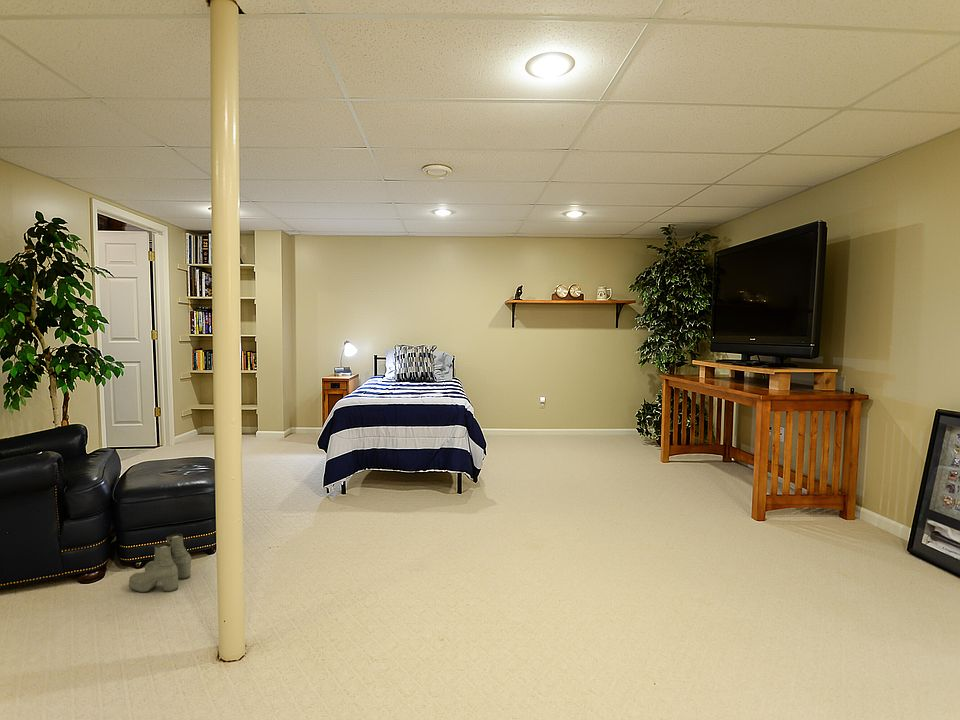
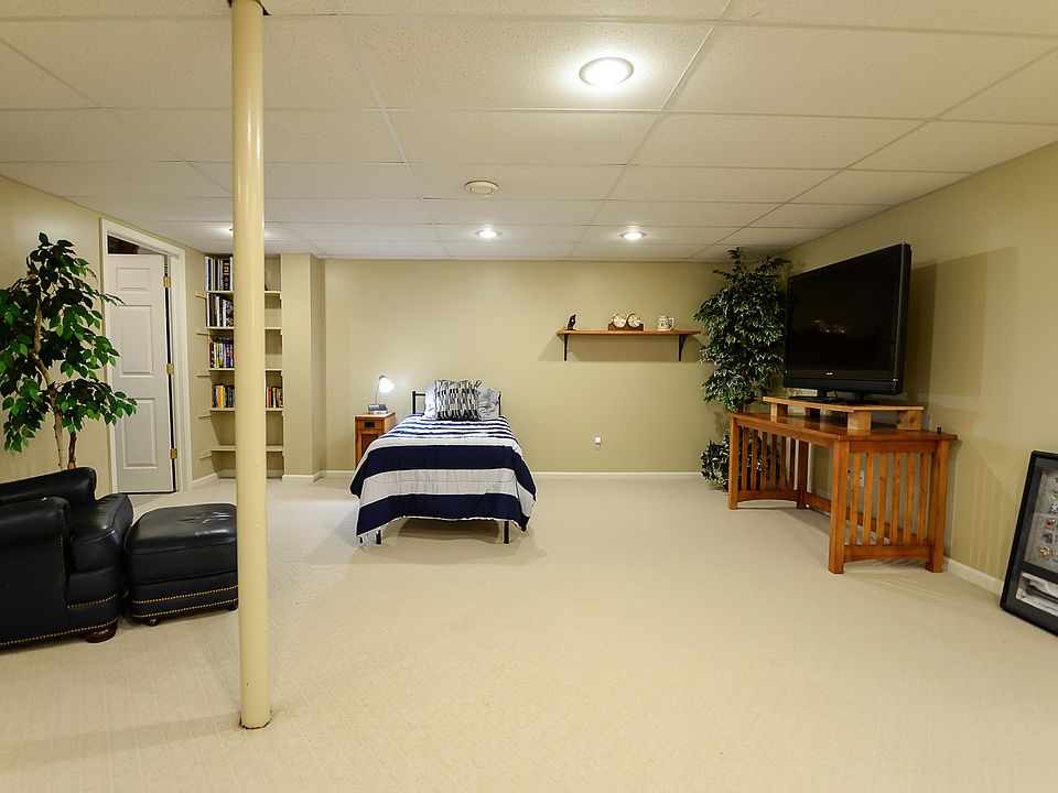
- boots (160, 560)
